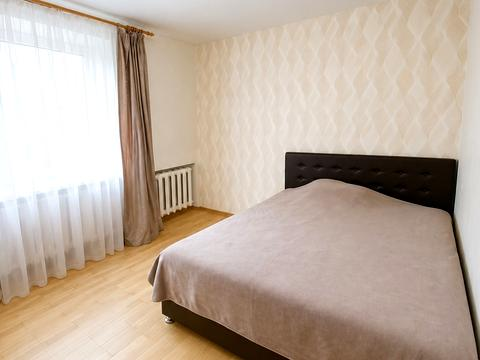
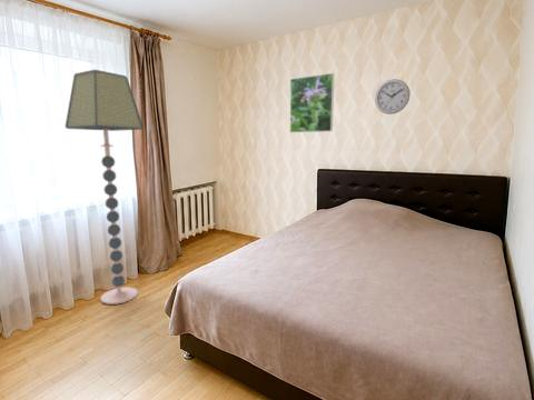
+ floor lamp (110, 191)
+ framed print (310, 104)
+ wall clock (392, 97)
